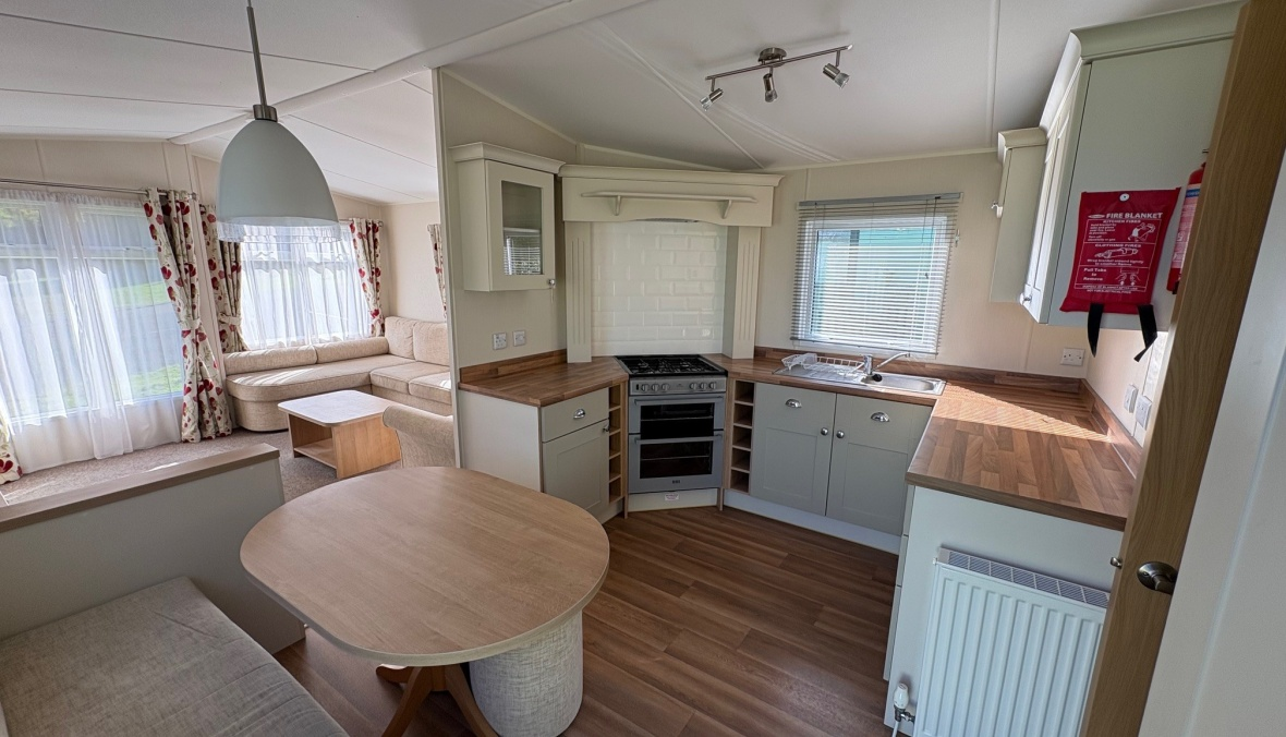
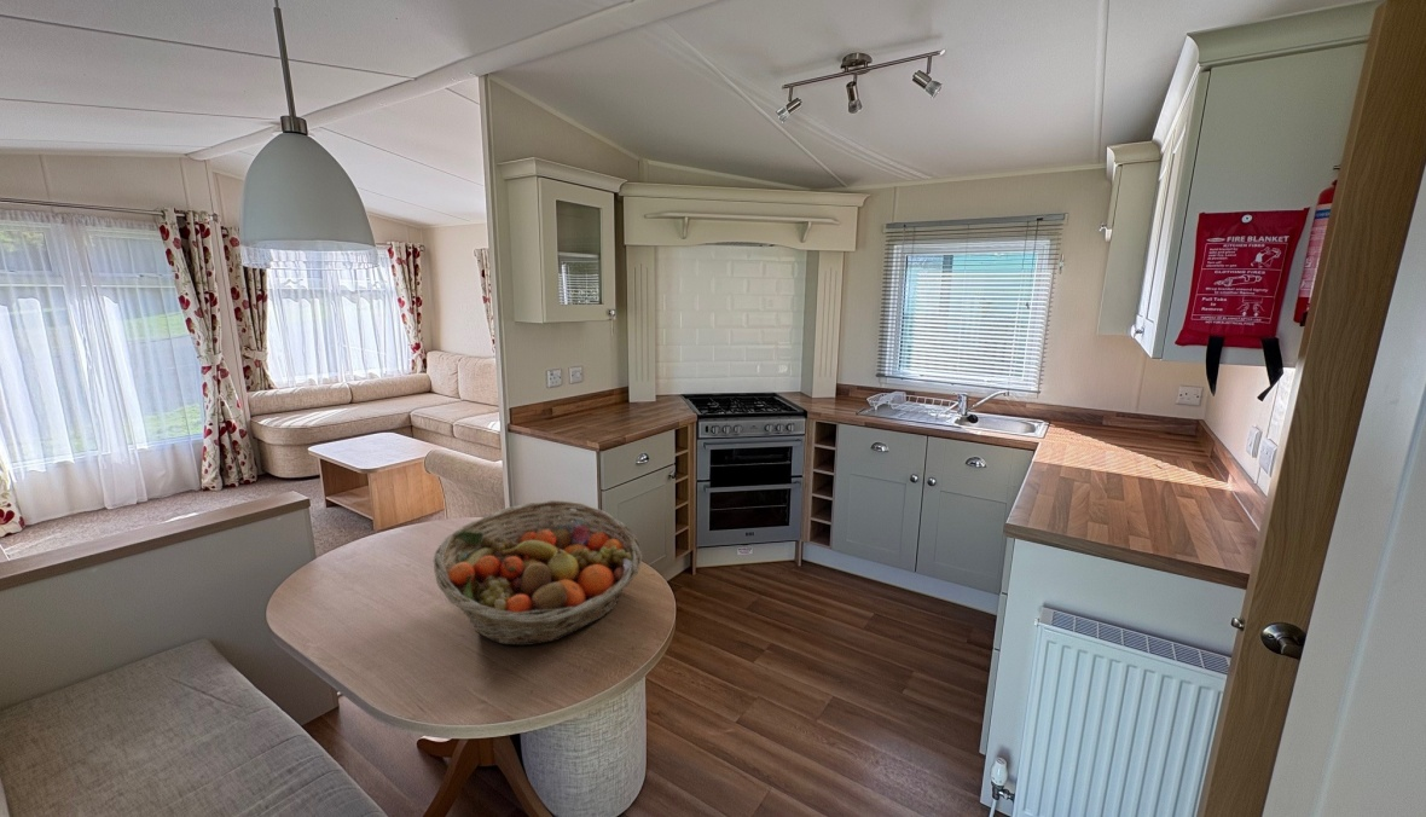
+ fruit basket (544, 567)
